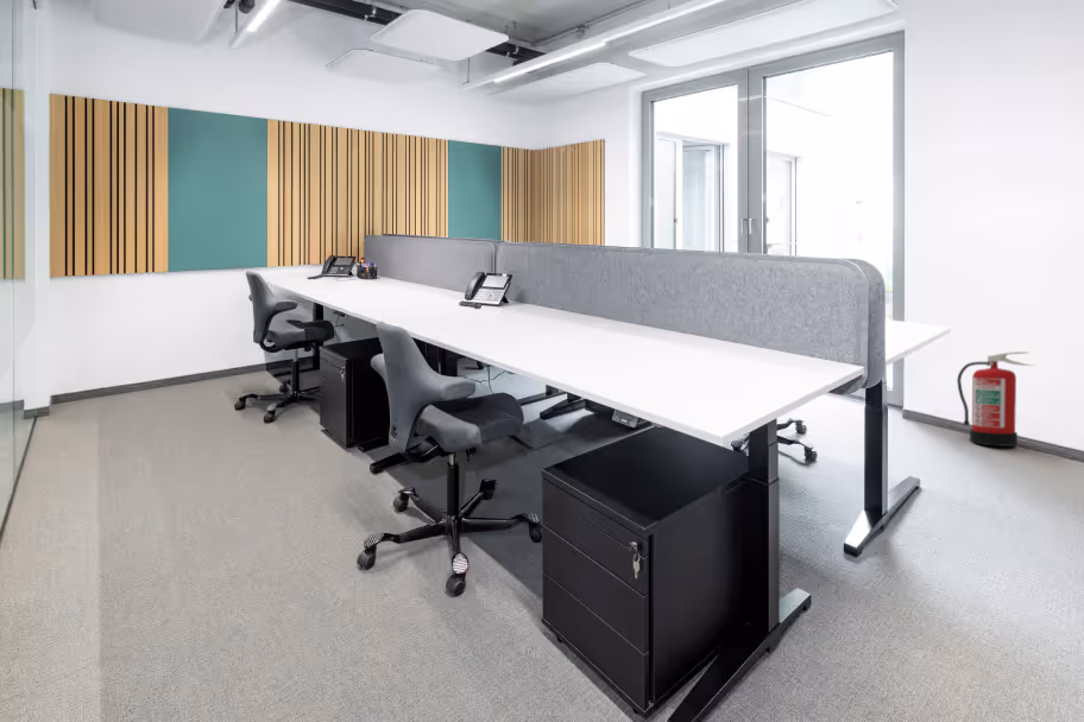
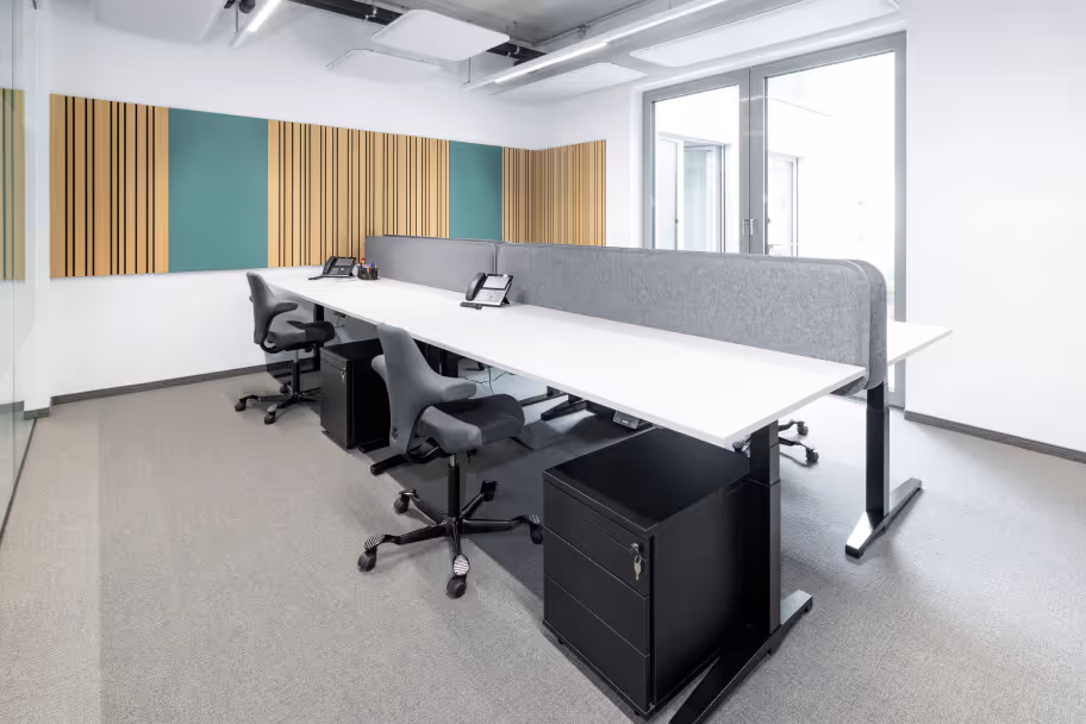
- fire extinguisher (994, 397)
